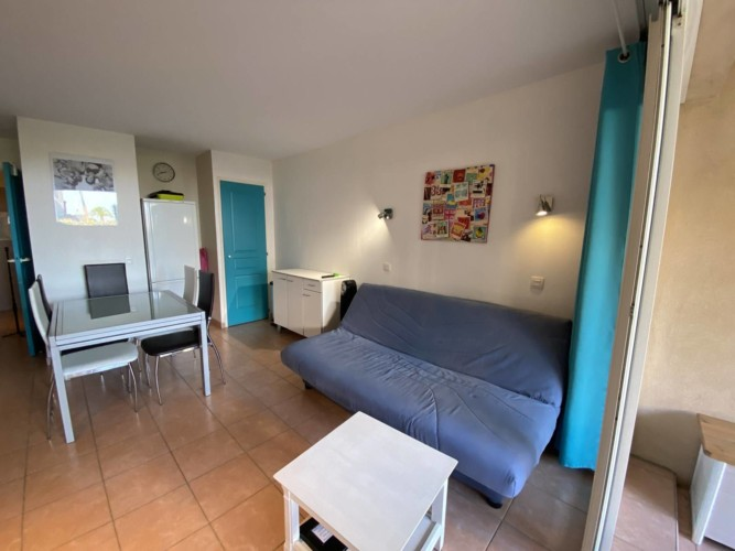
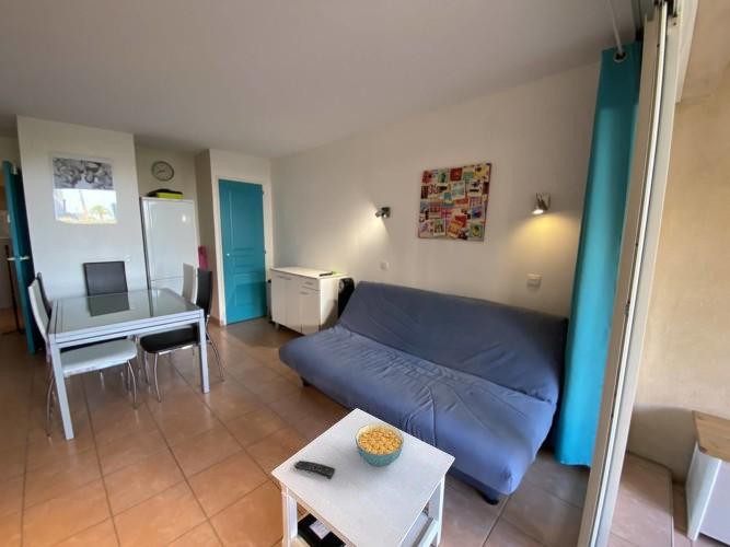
+ cereal bowl (379, 449)
+ remote control (313, 468)
